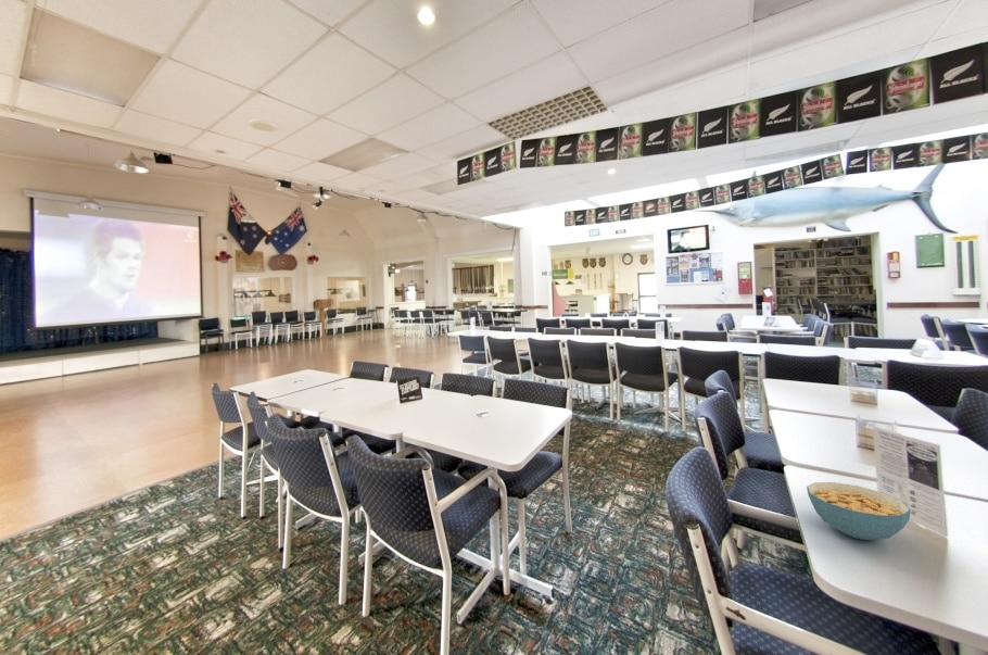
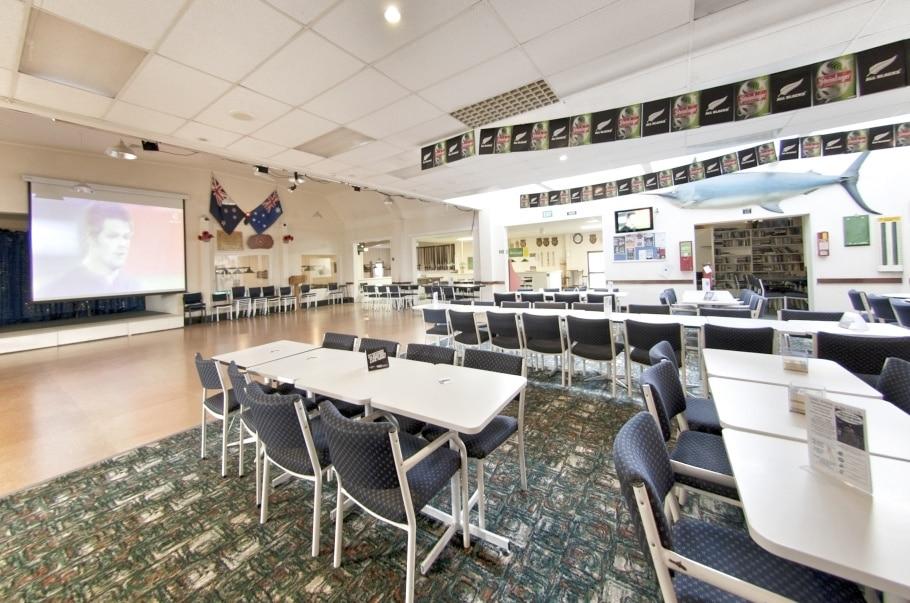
- cereal bowl (854, 515)
